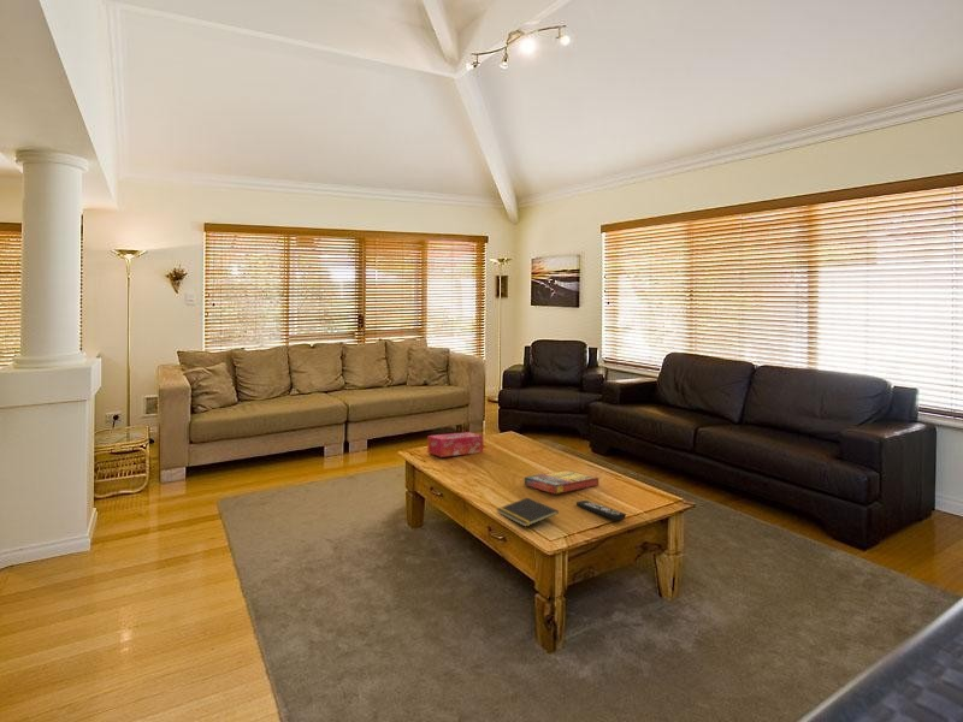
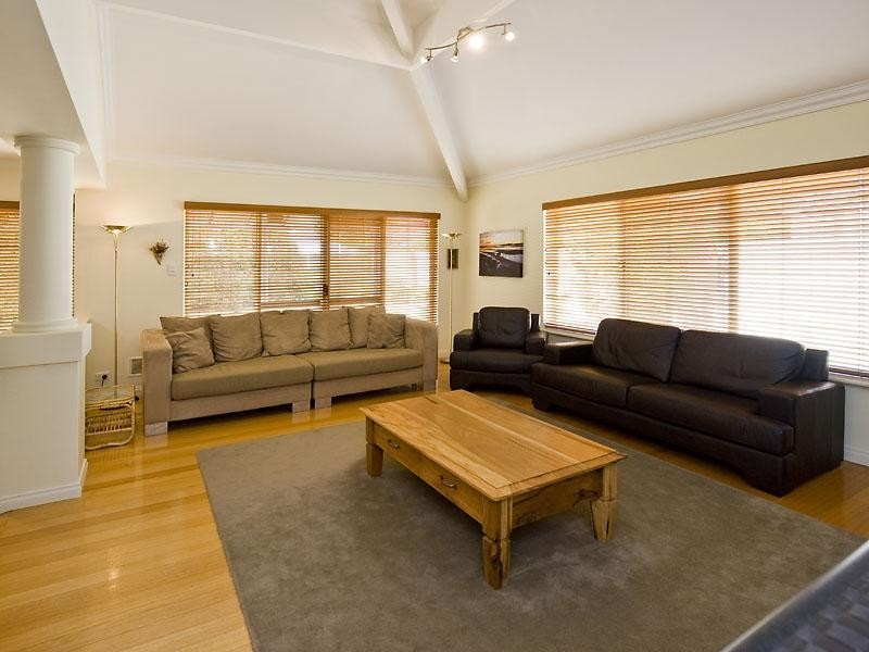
- remote control (599, 509)
- notepad (526, 510)
- tissue box (455, 444)
- game compilation box (561, 480)
